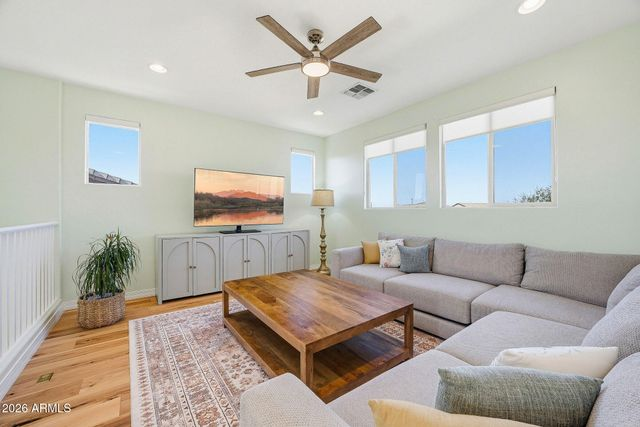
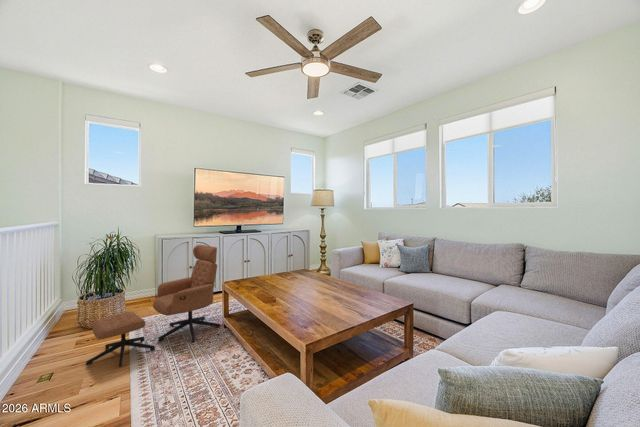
+ lounge chair (159, 295)
